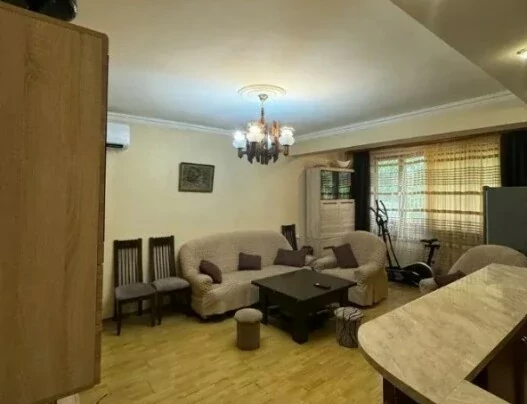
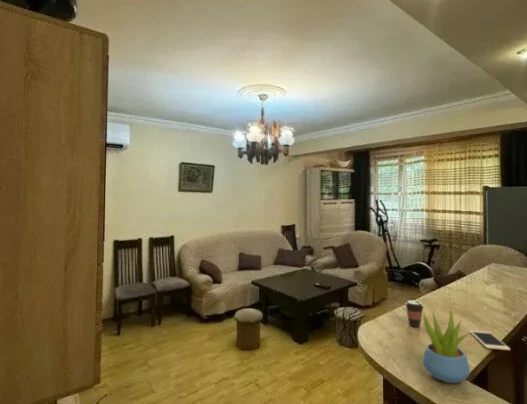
+ cell phone (488, 339)
+ succulent plant (445, 344)
+ coffee cup (414, 313)
